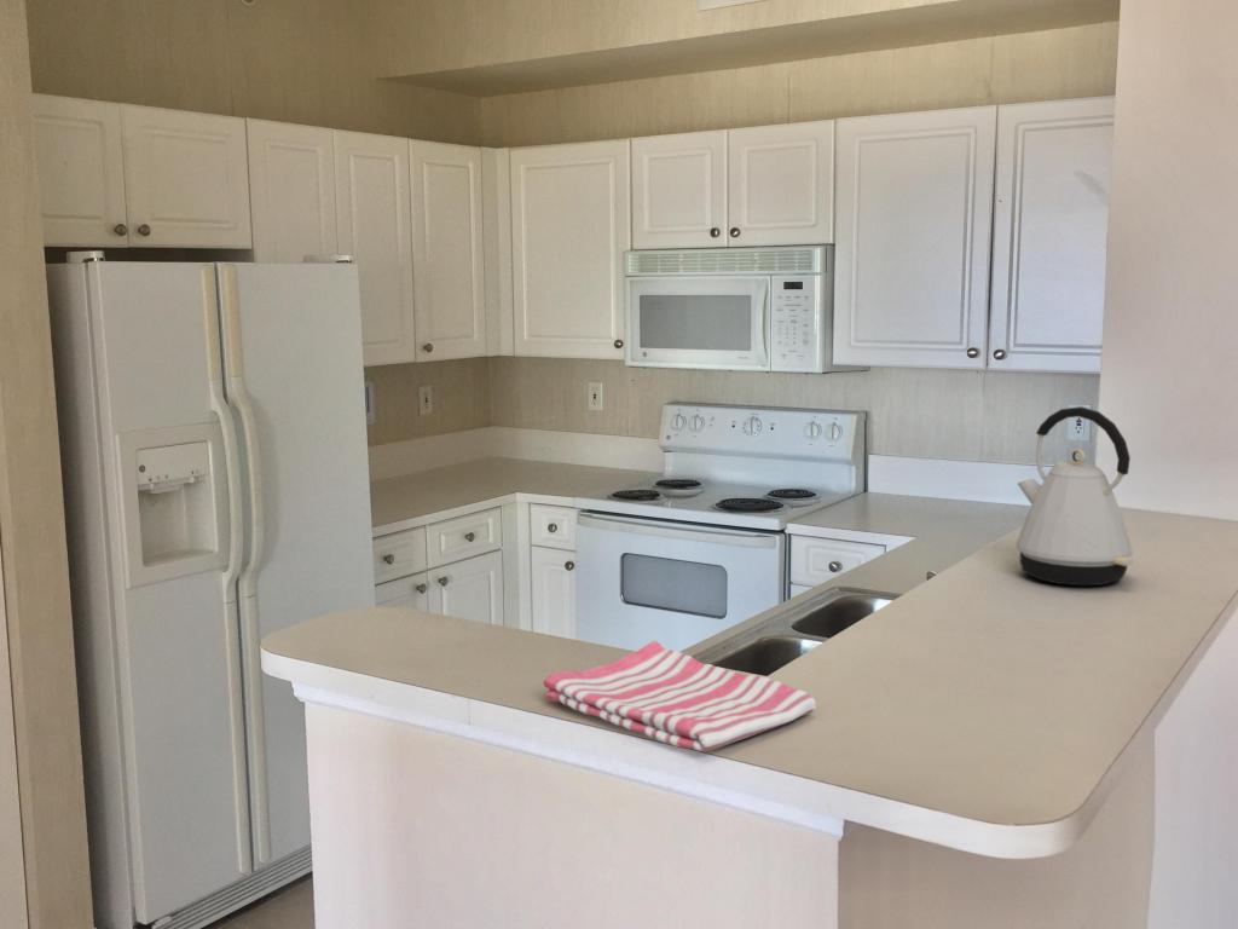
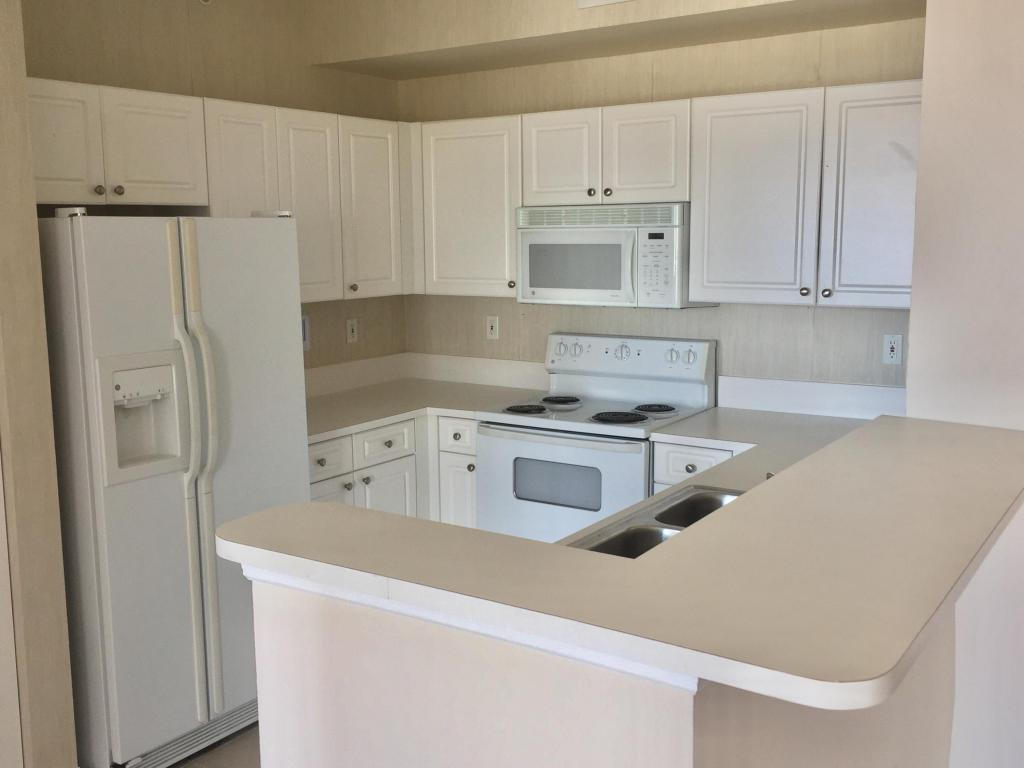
- dish towel (676, 692)
- kettle (1072, 491)
